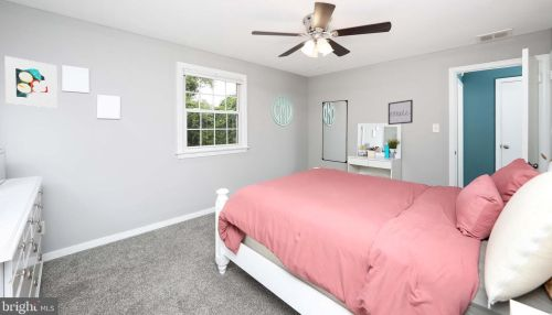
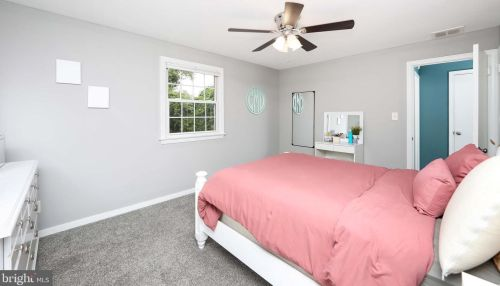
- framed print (32, 83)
- wall art (400, 112)
